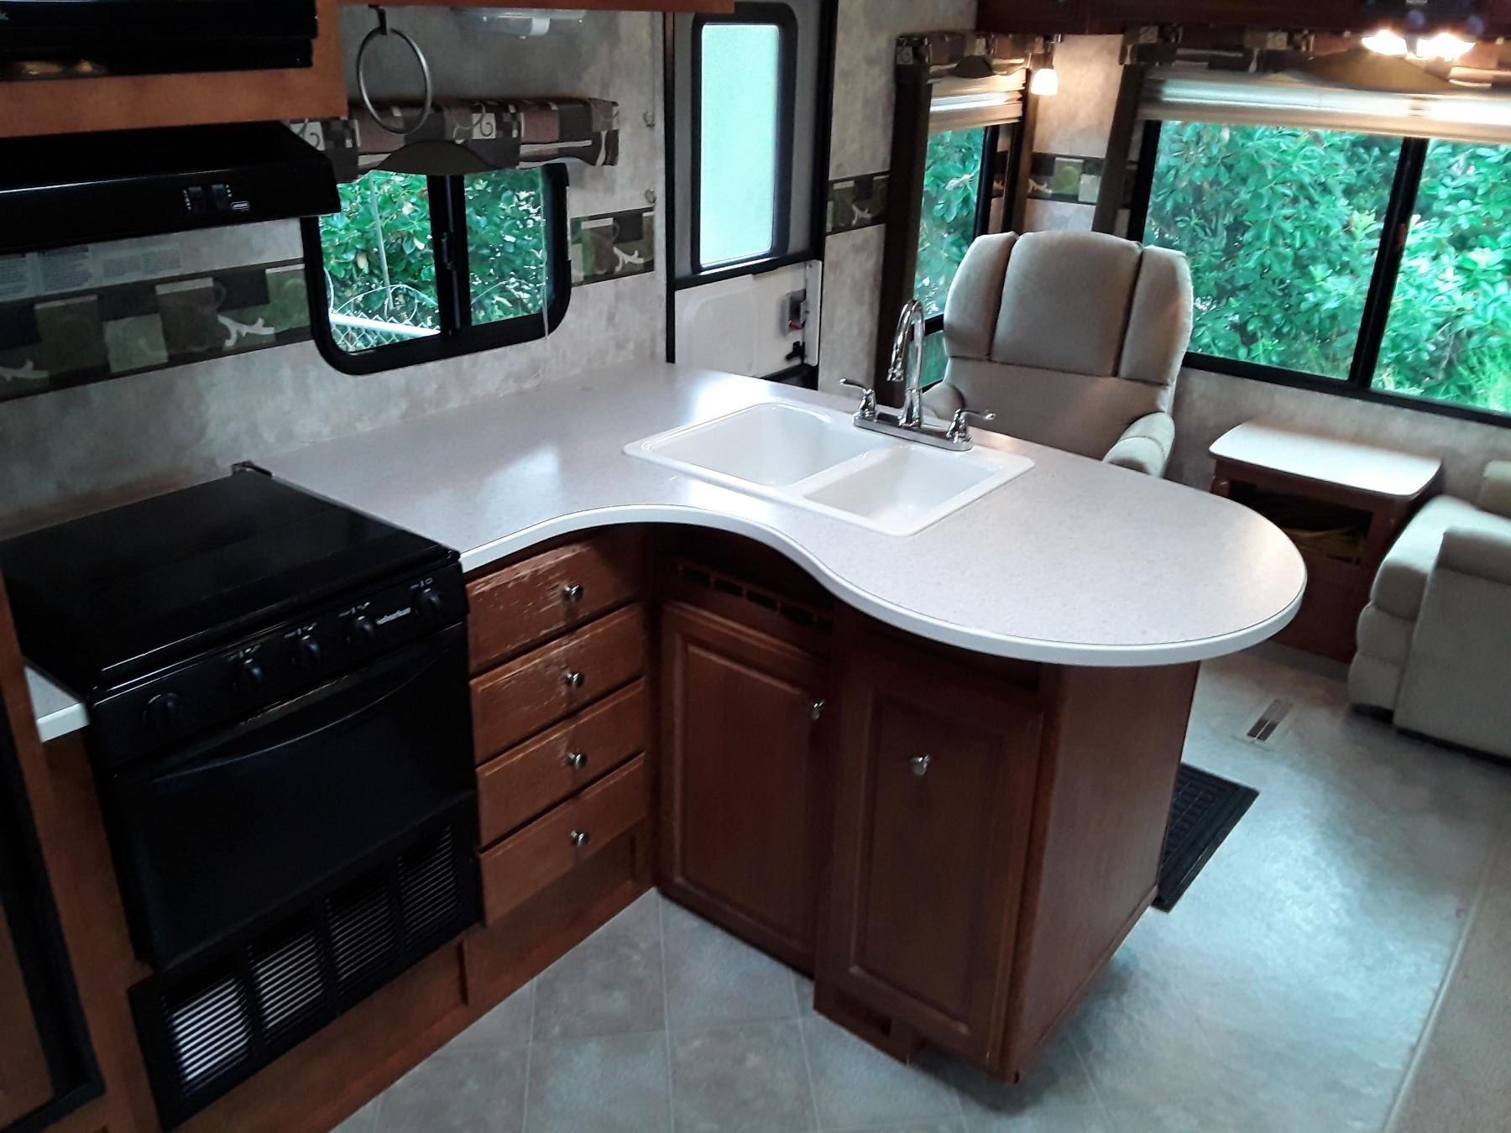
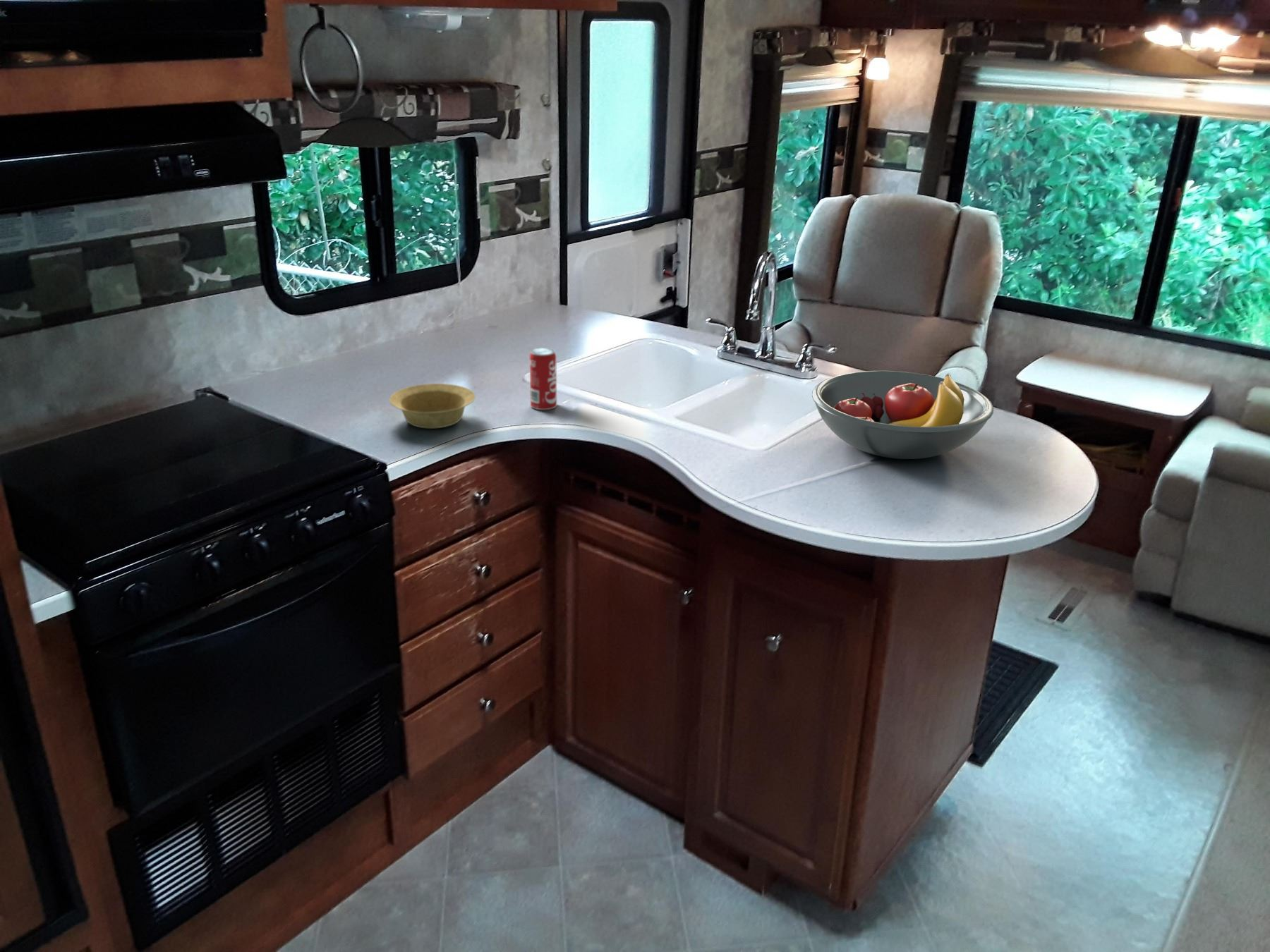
+ fruit bowl (899, 415)
+ bowl (433, 408)
+ beverage can (543, 378)
